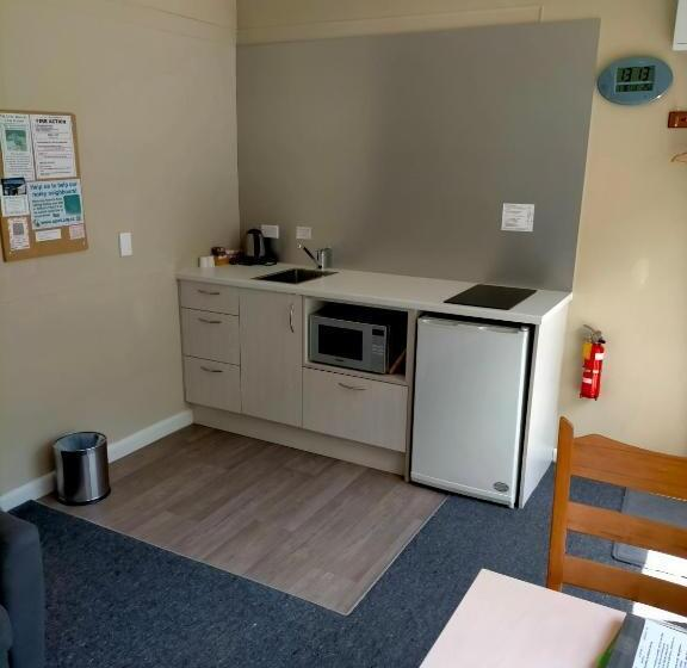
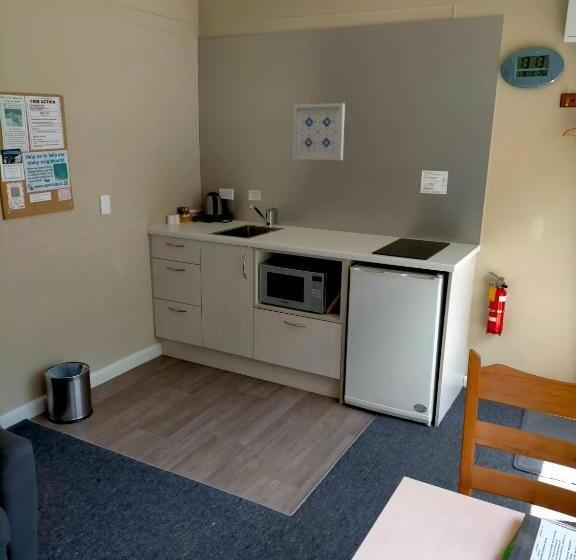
+ wall art (318, 132)
